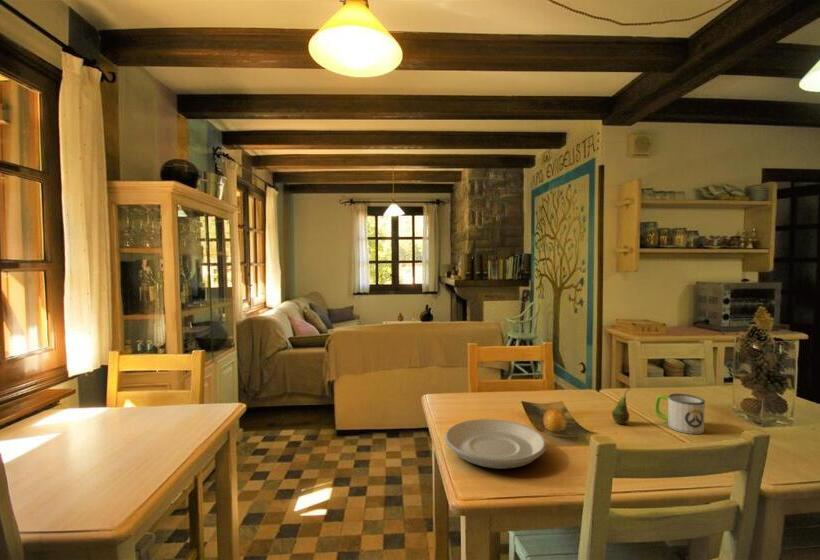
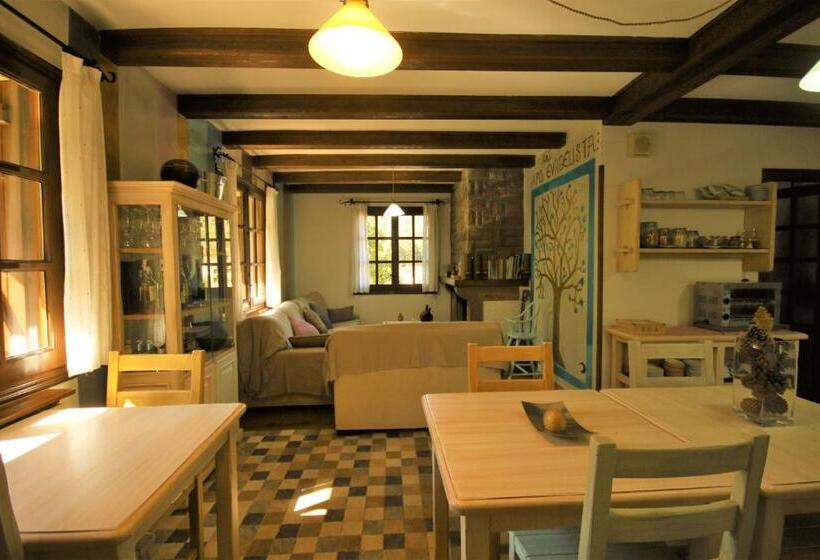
- fruit (620, 405)
- plate (494, 444)
- mug (678, 411)
